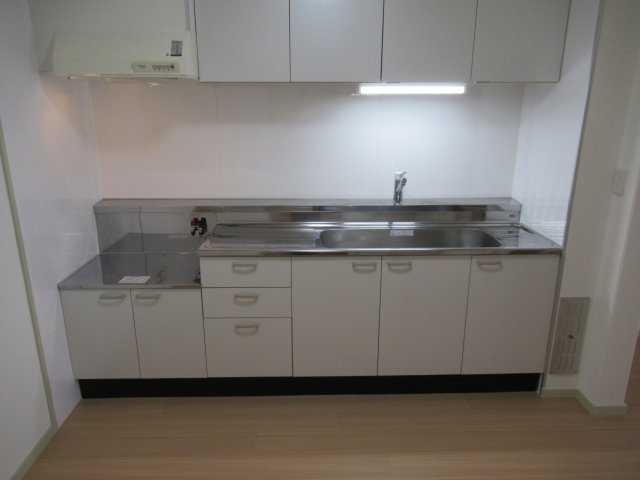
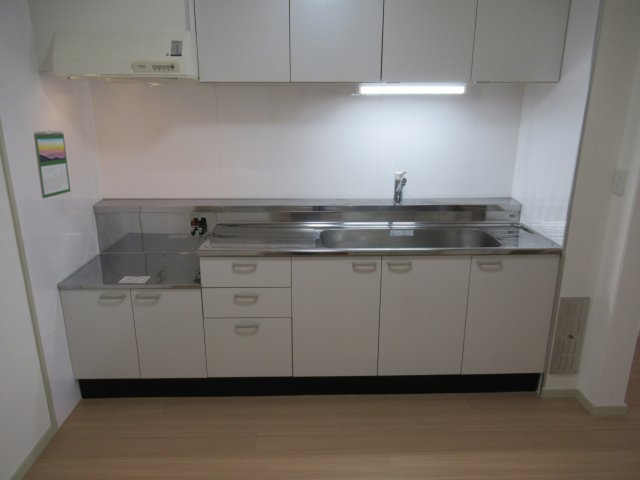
+ calendar (53, 163)
